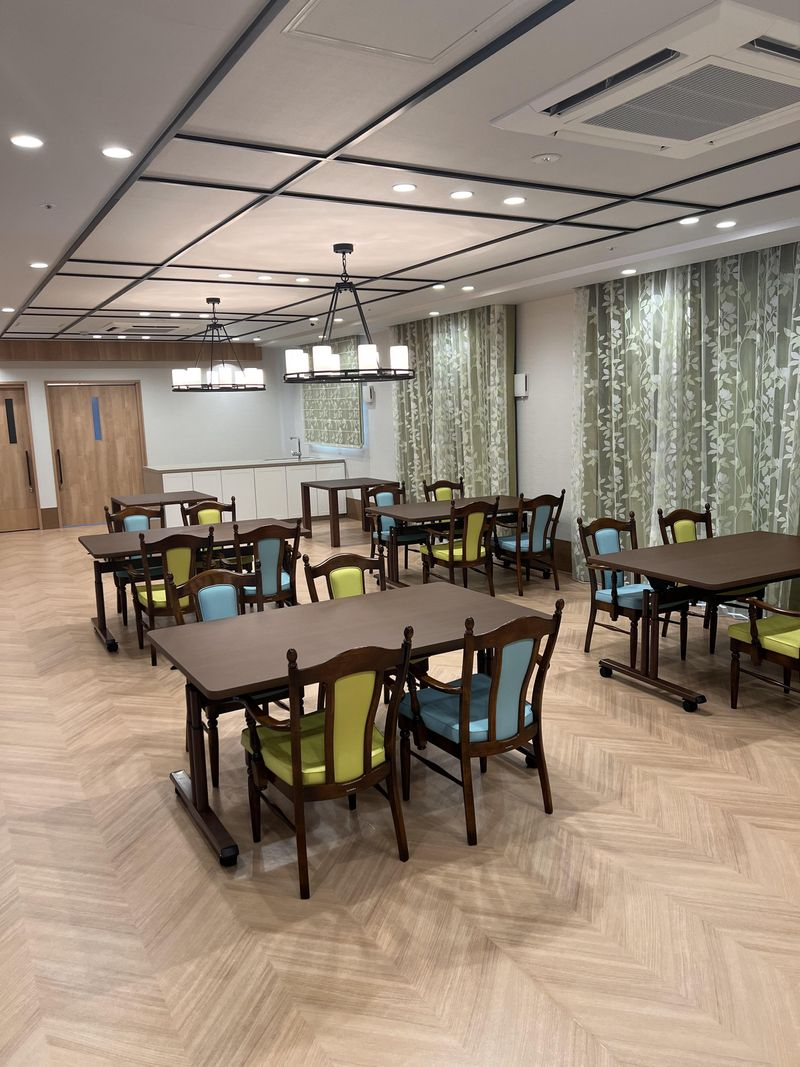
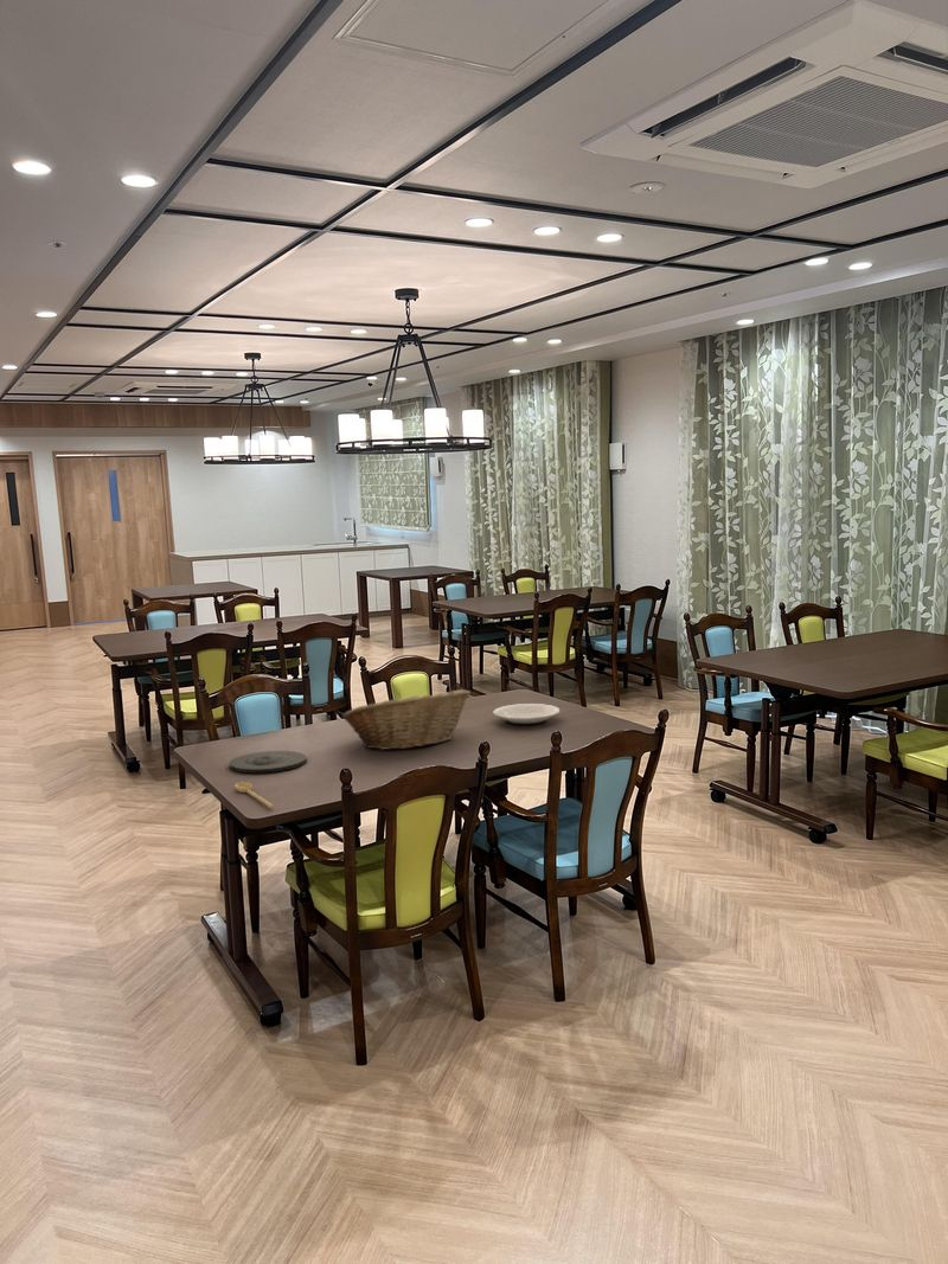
+ spoon (255, 795)
+ fruit basket (408, 714)
+ plate (526, 716)
+ plate (268, 758)
